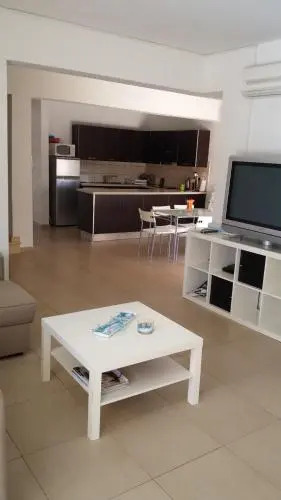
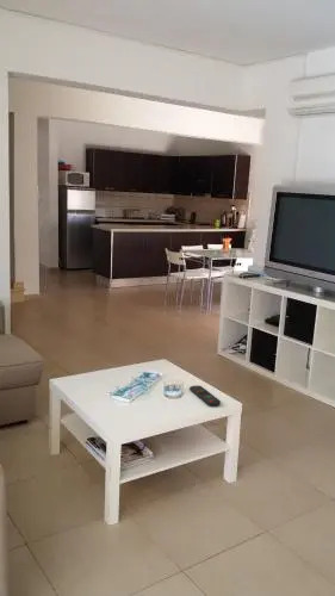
+ remote control (204, 395)
